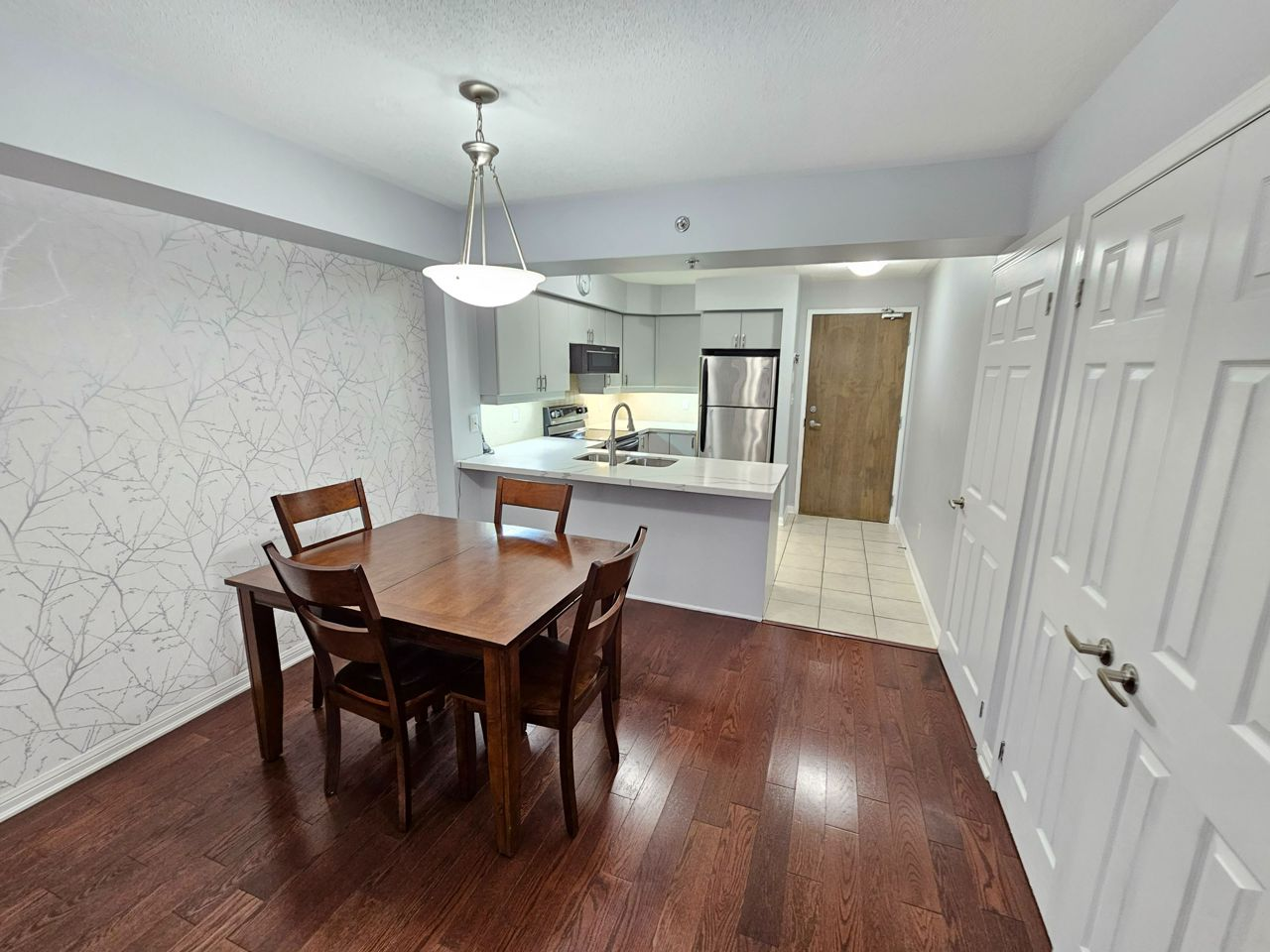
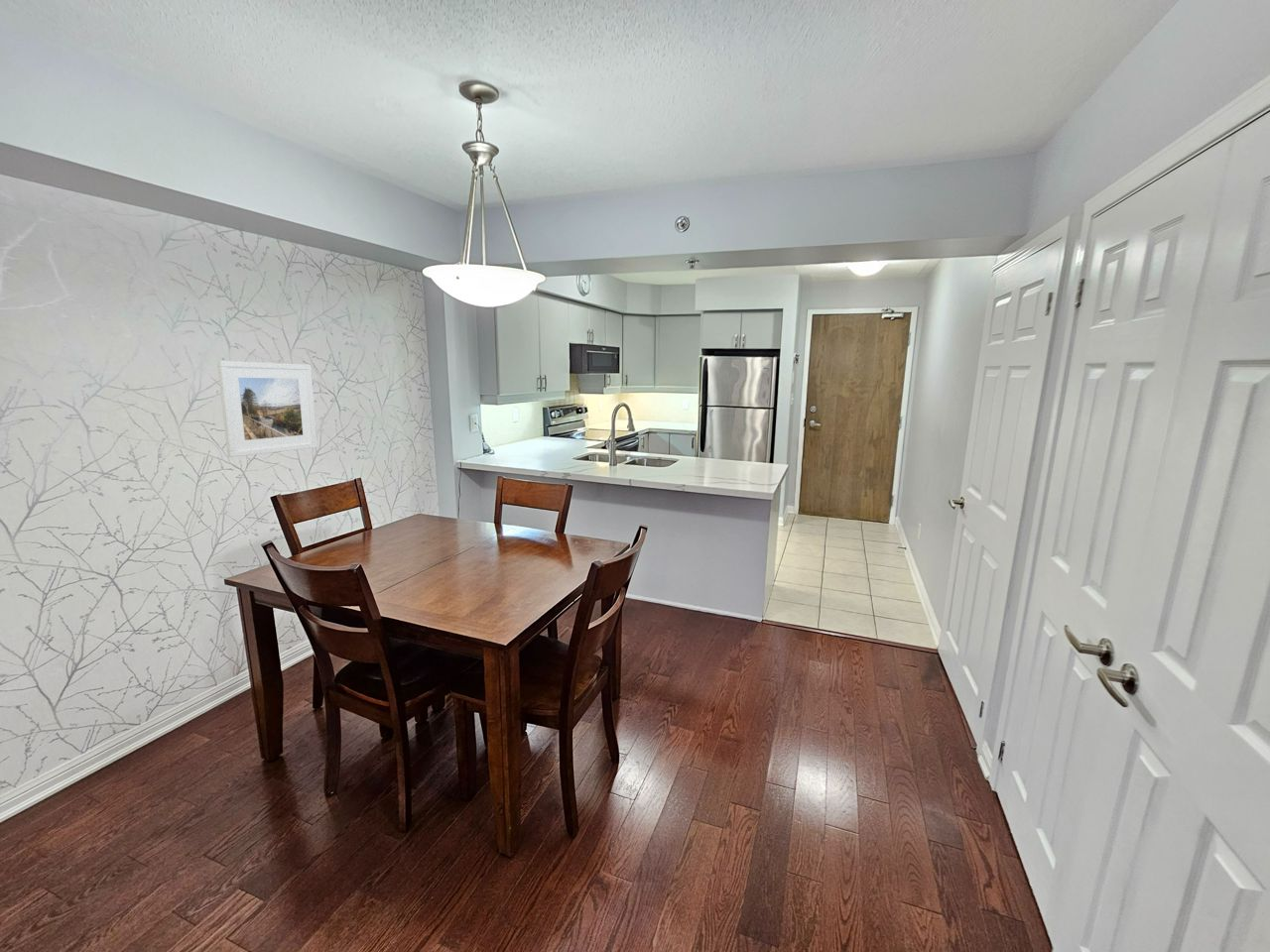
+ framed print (271, 408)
